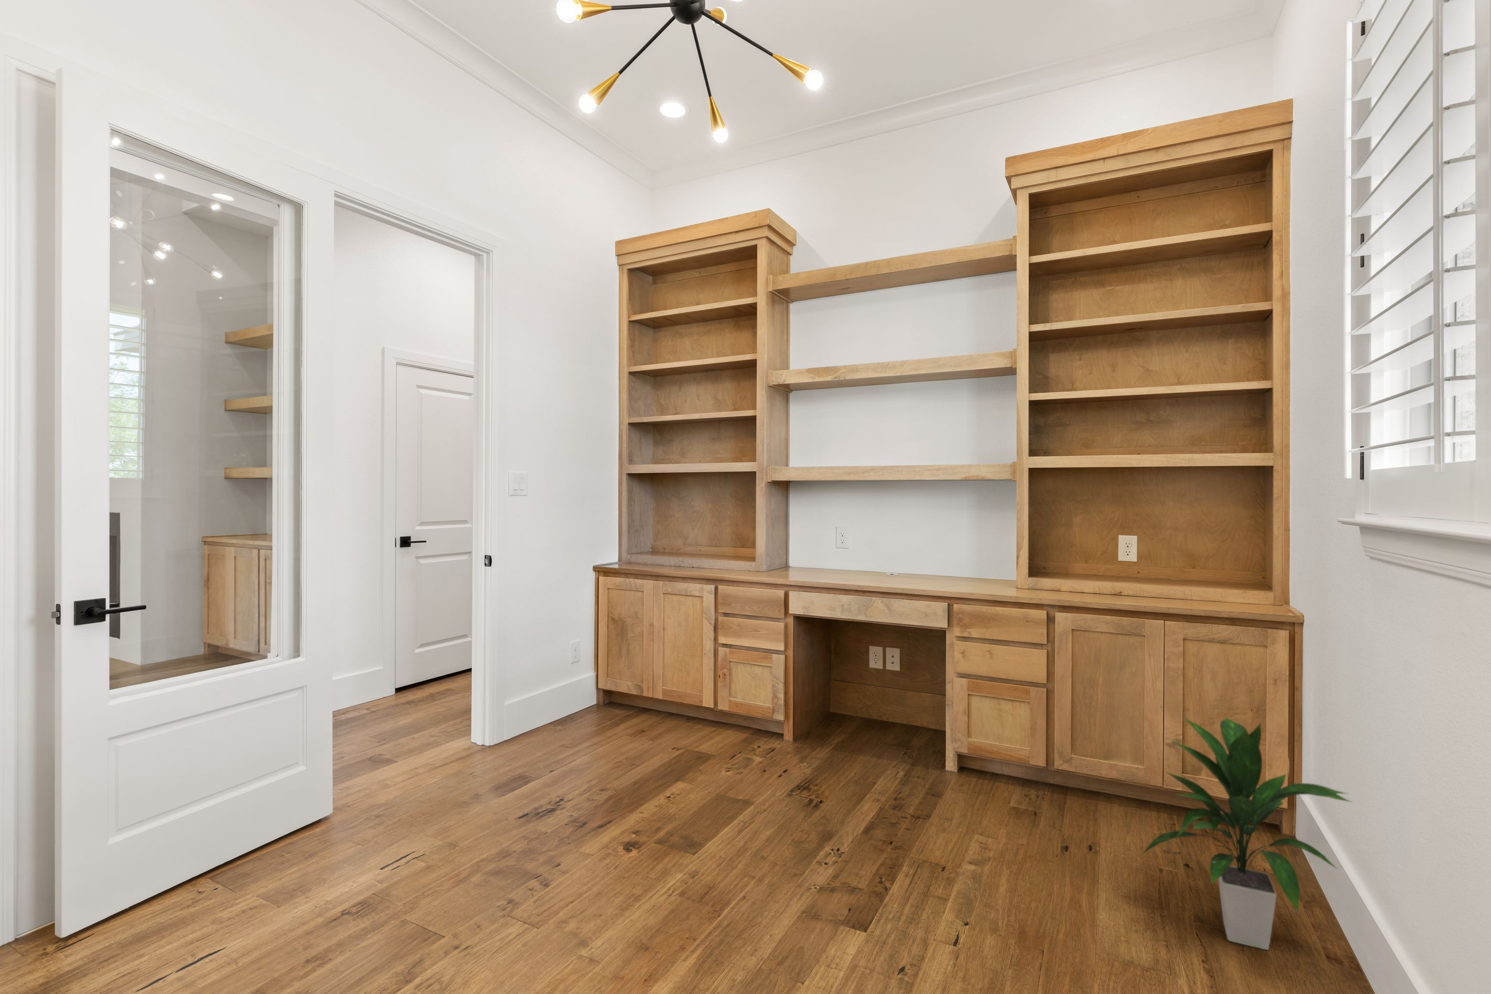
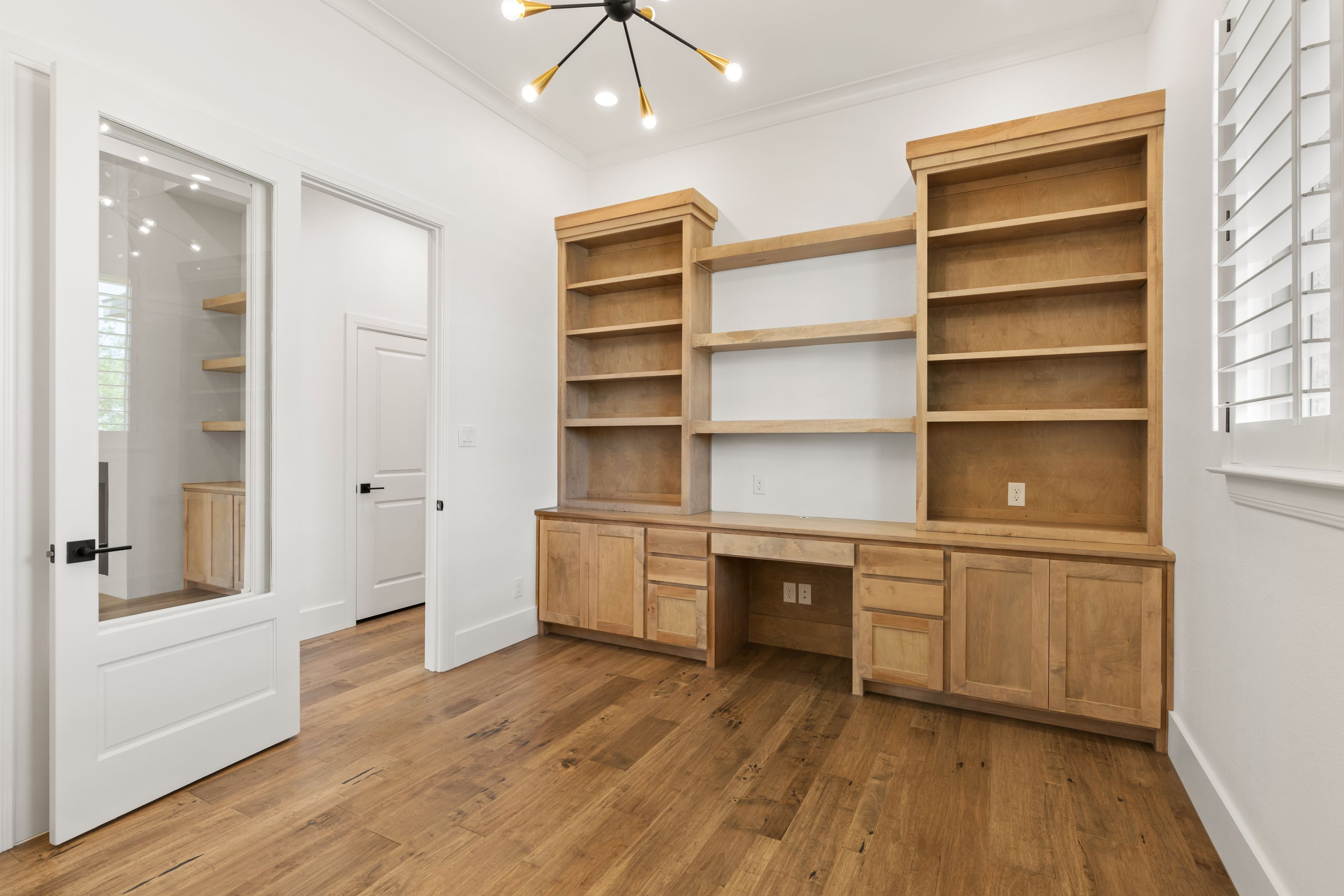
- indoor plant (1236, 823)
